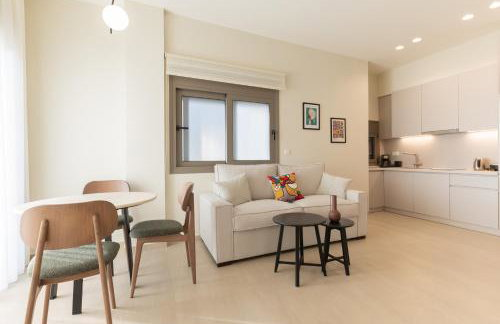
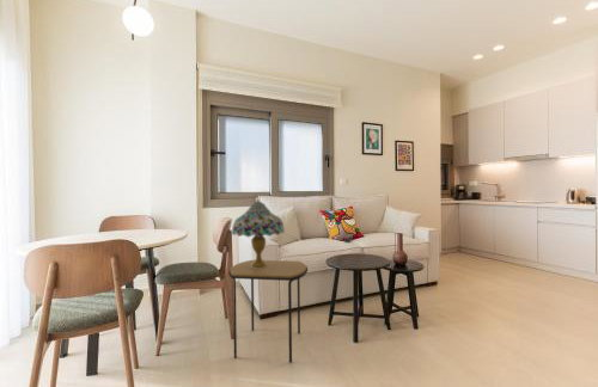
+ table lamp (258, 231)
+ side table (252, 305)
